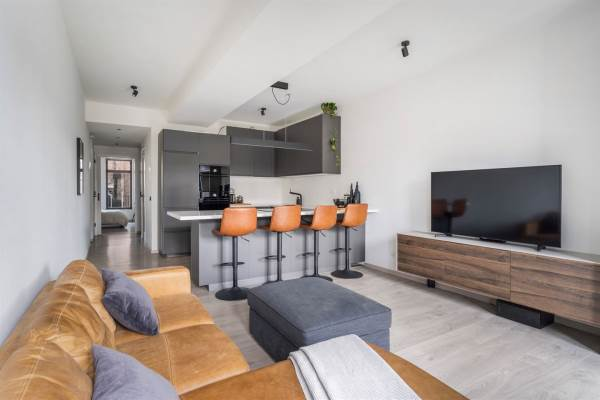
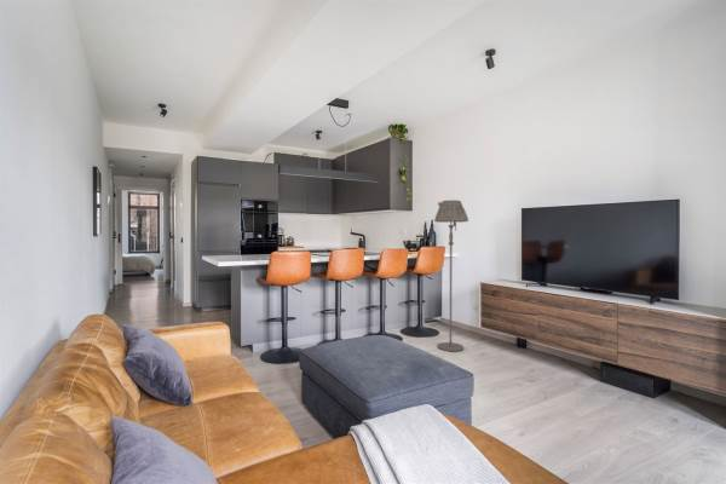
+ floor lamp (450, 273)
